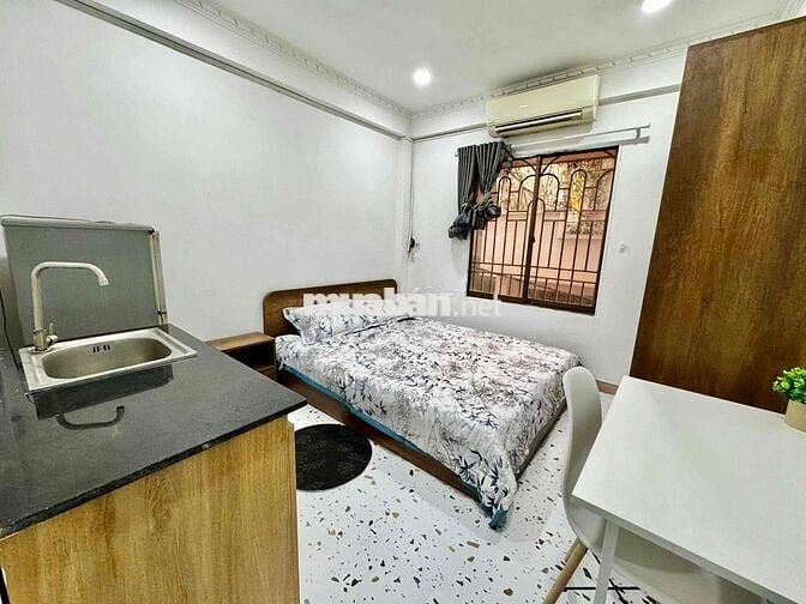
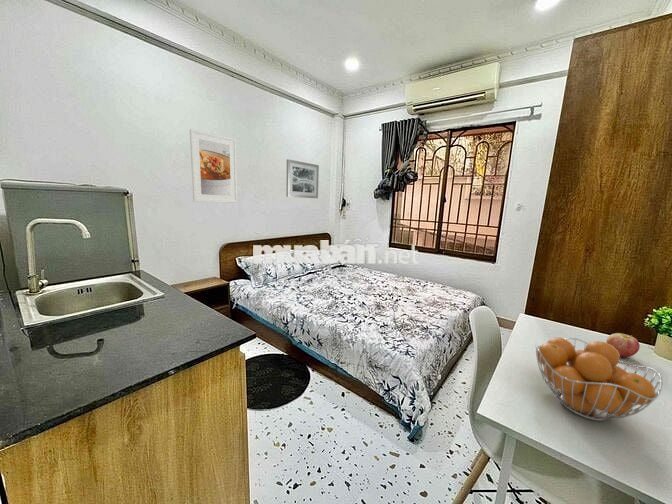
+ wall art (303, 180)
+ apple (622, 344)
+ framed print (215, 169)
+ fruit basket (588, 376)
